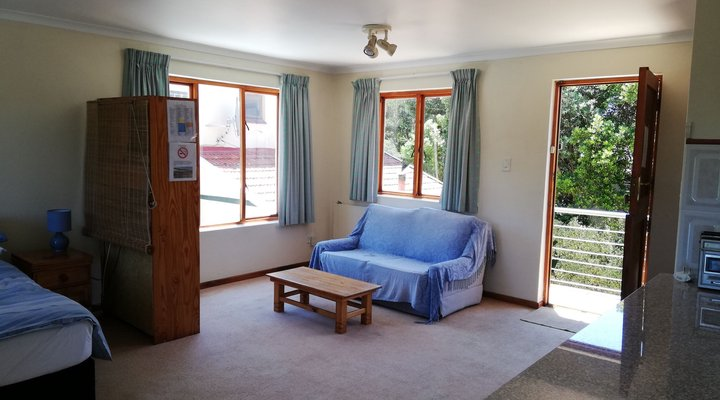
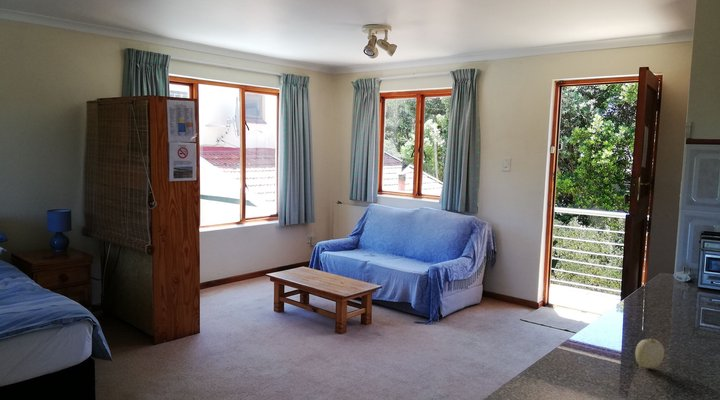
+ fruit (649, 353)
